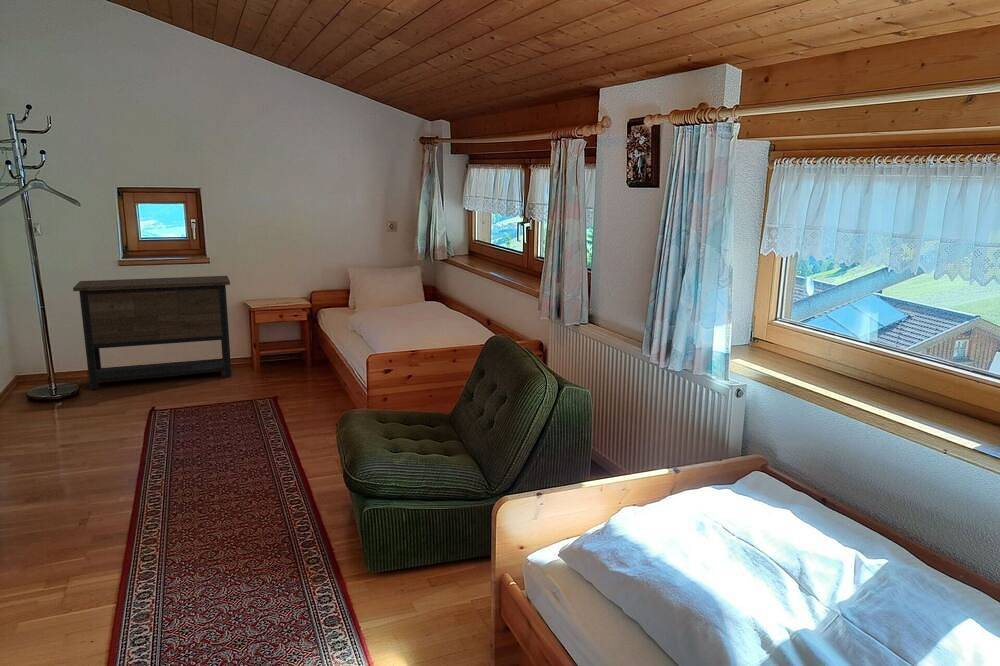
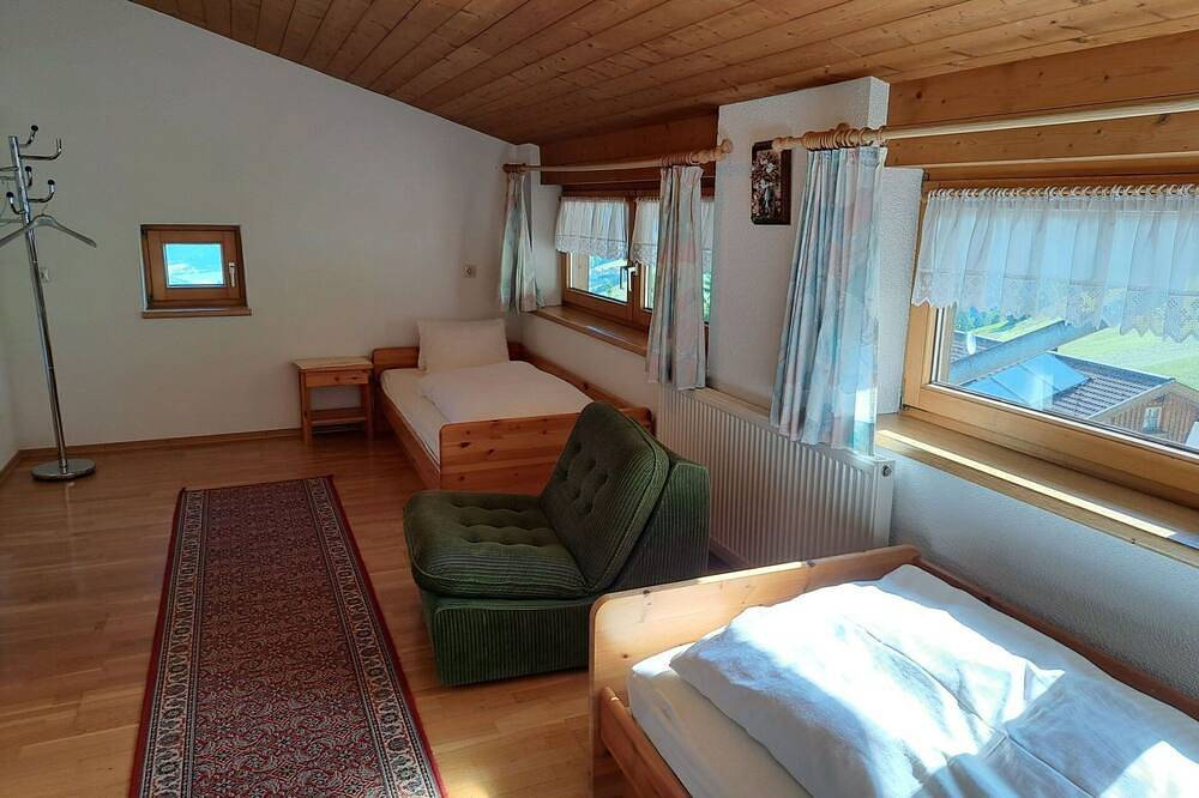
- dresser (159, 330)
